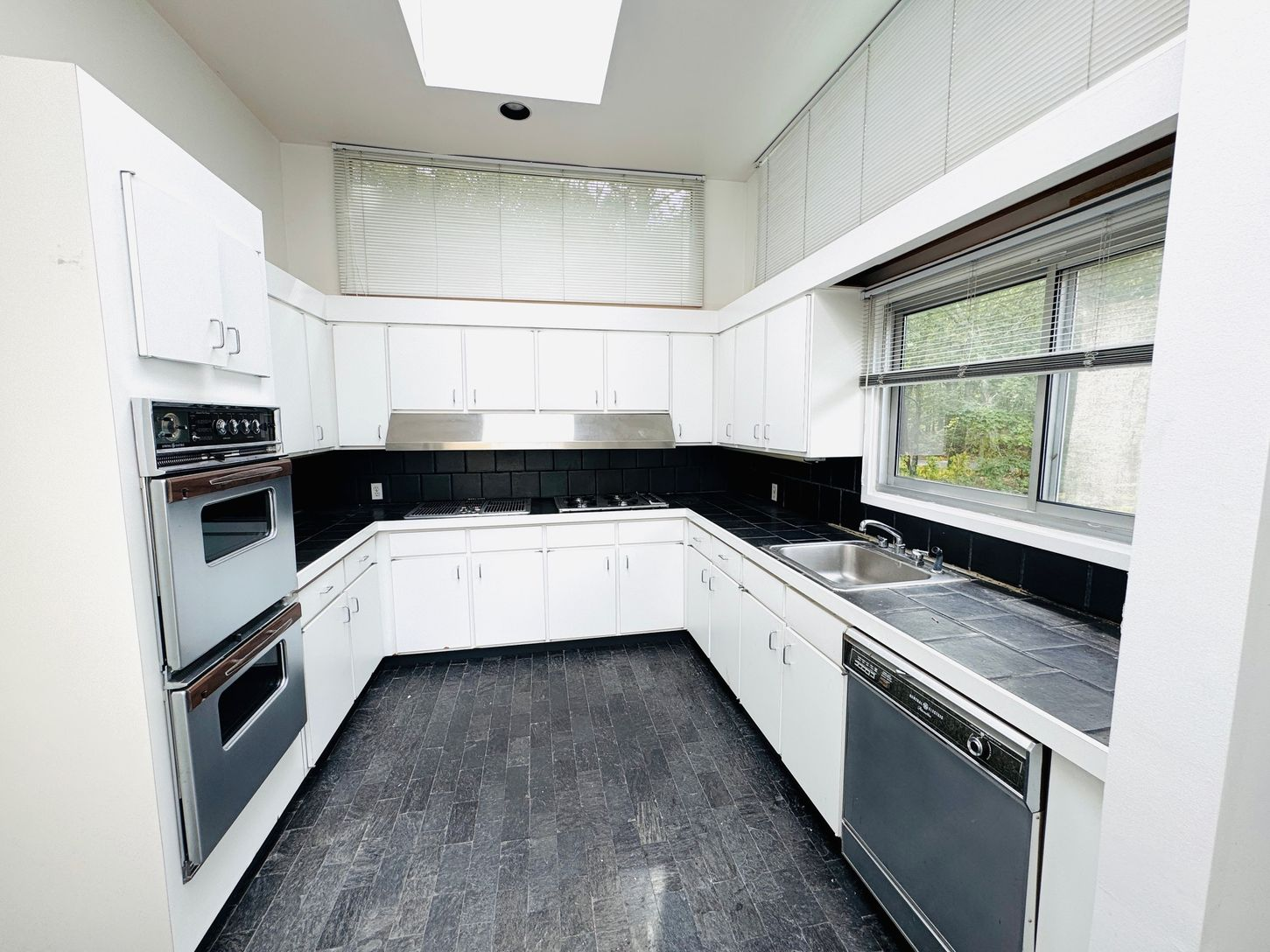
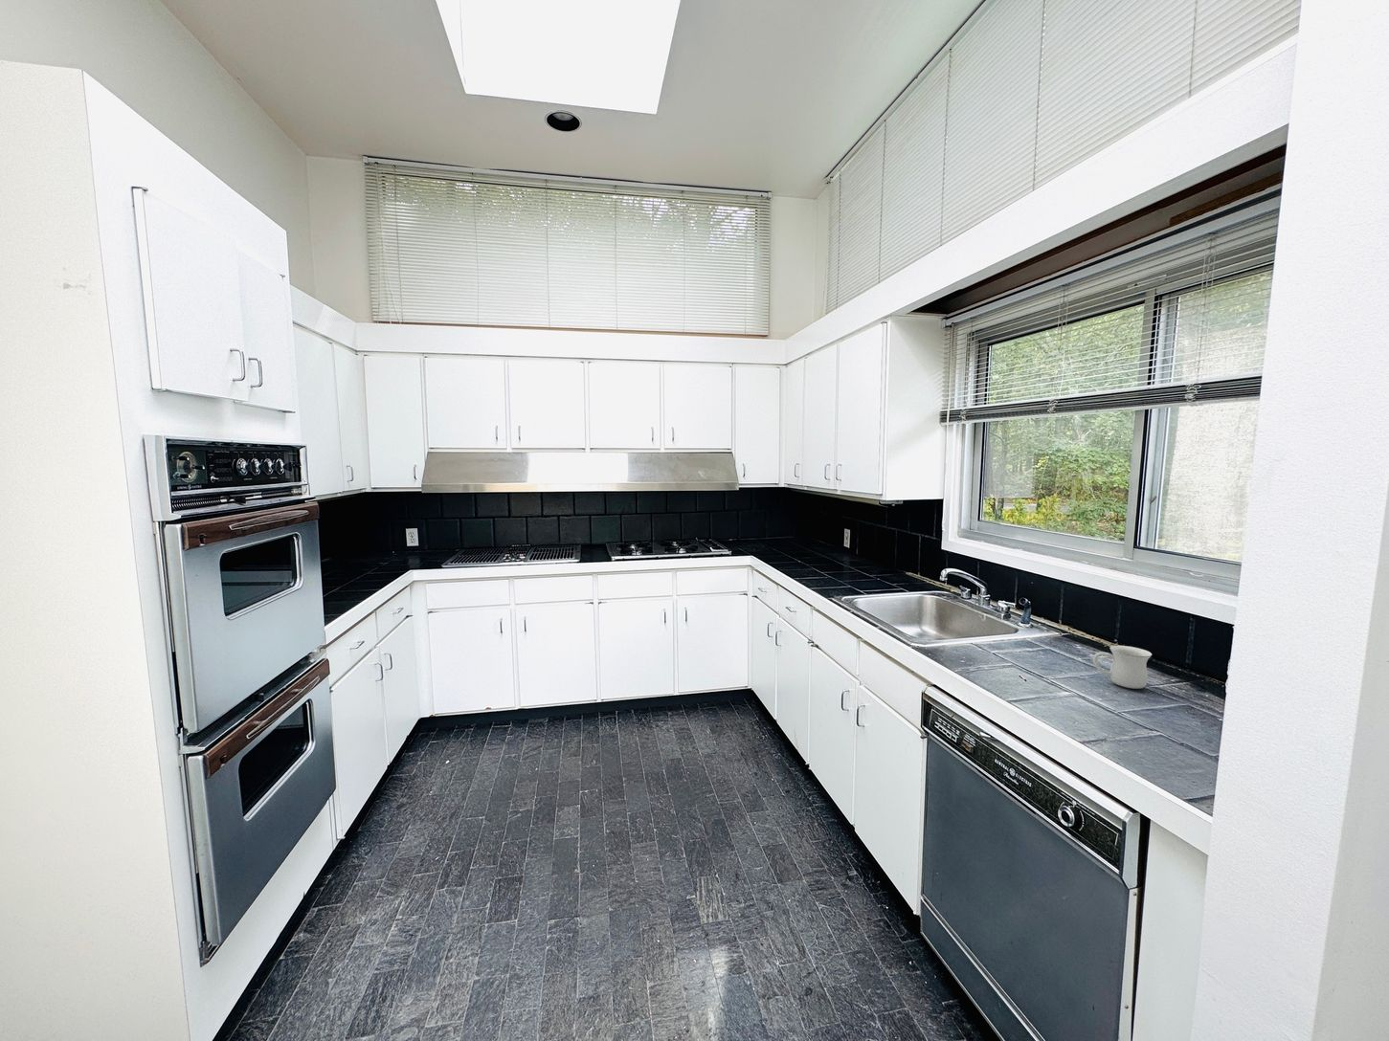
+ mug (1120, 667)
